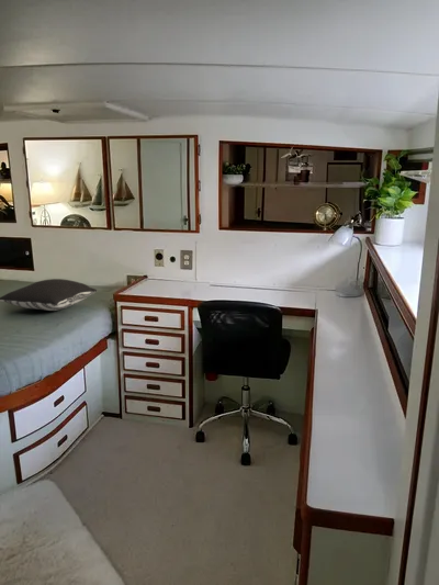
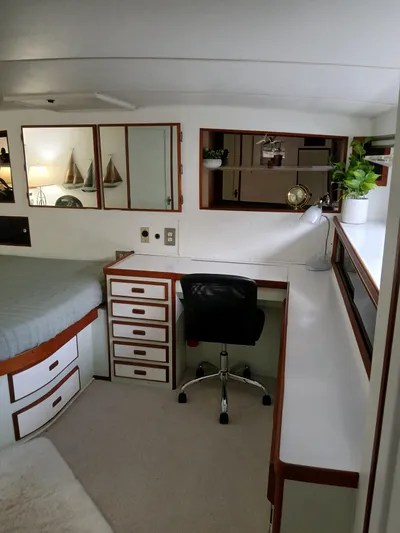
- pillow (48, 295)
